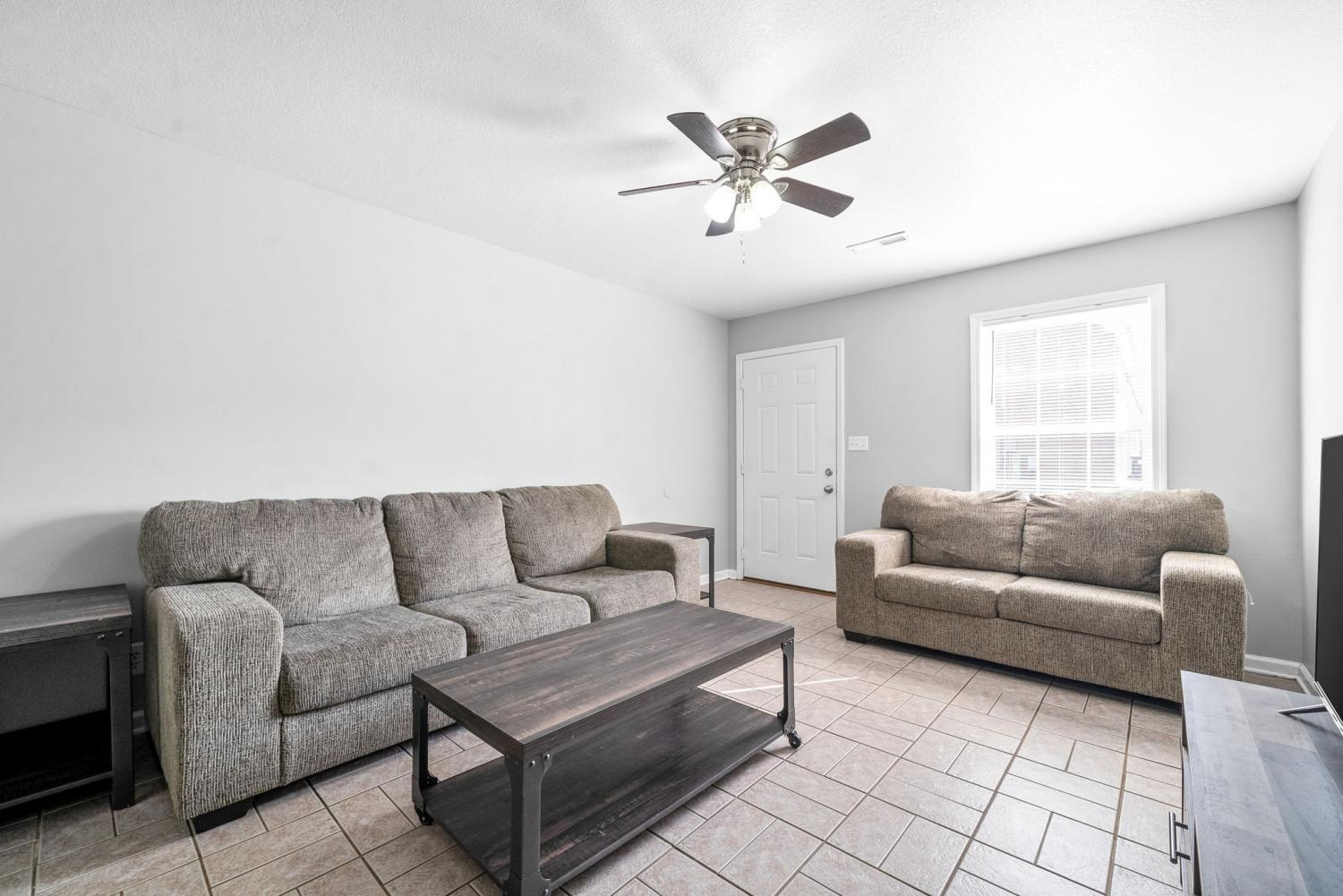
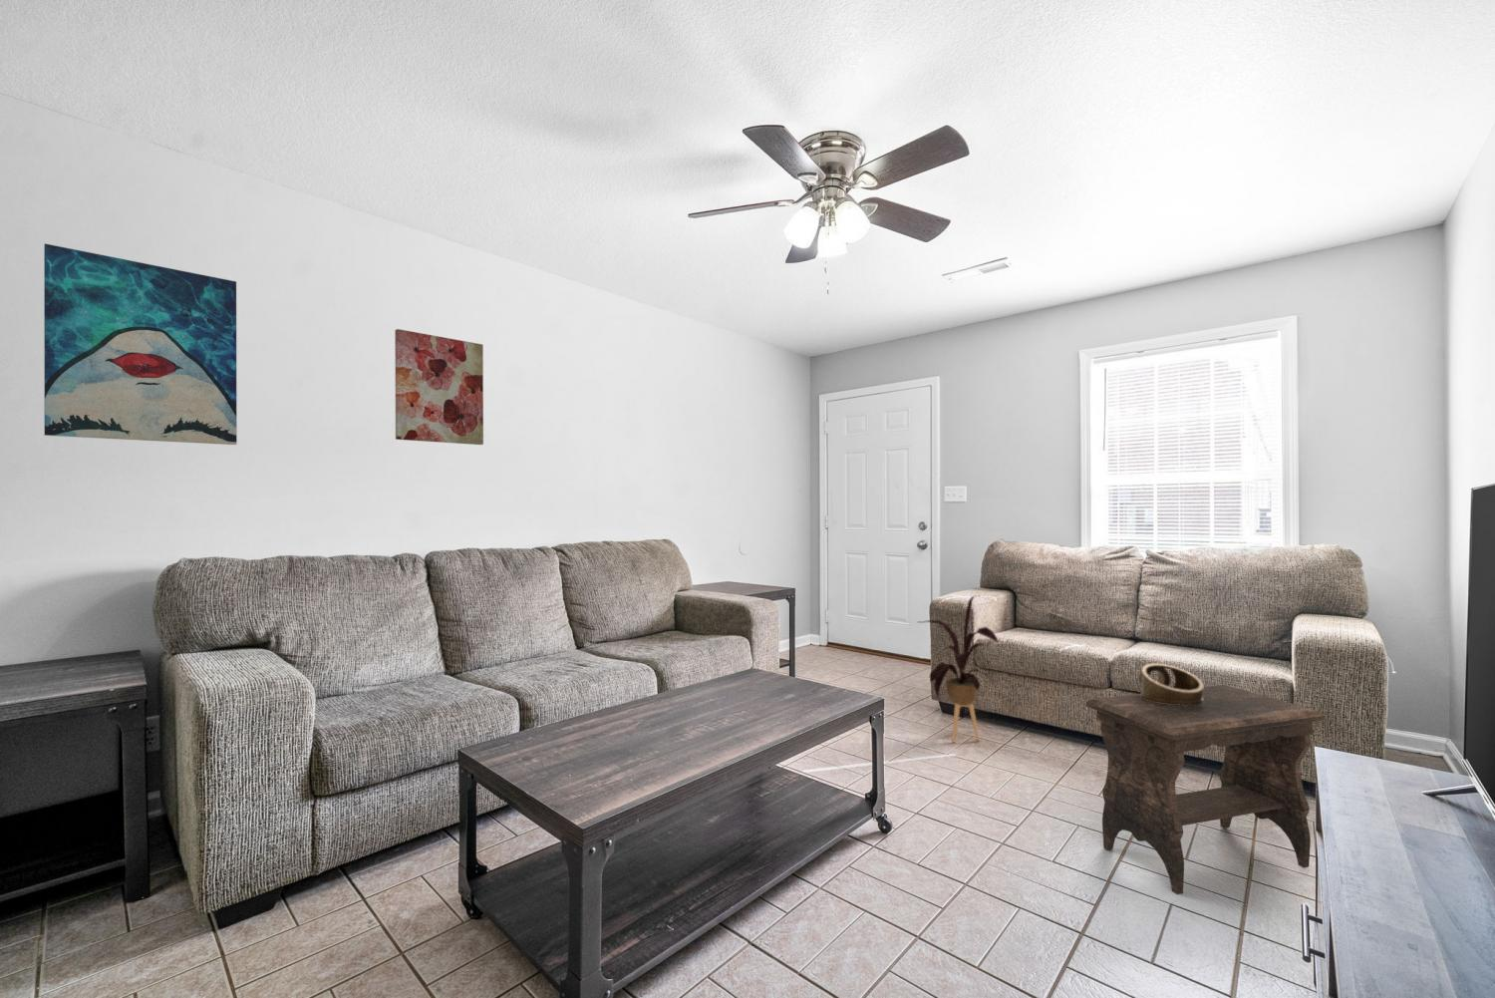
+ house plant (955, 667)
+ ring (1169, 684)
+ wall art (148, 352)
+ wall art (441, 389)
+ footstool (1204, 790)
